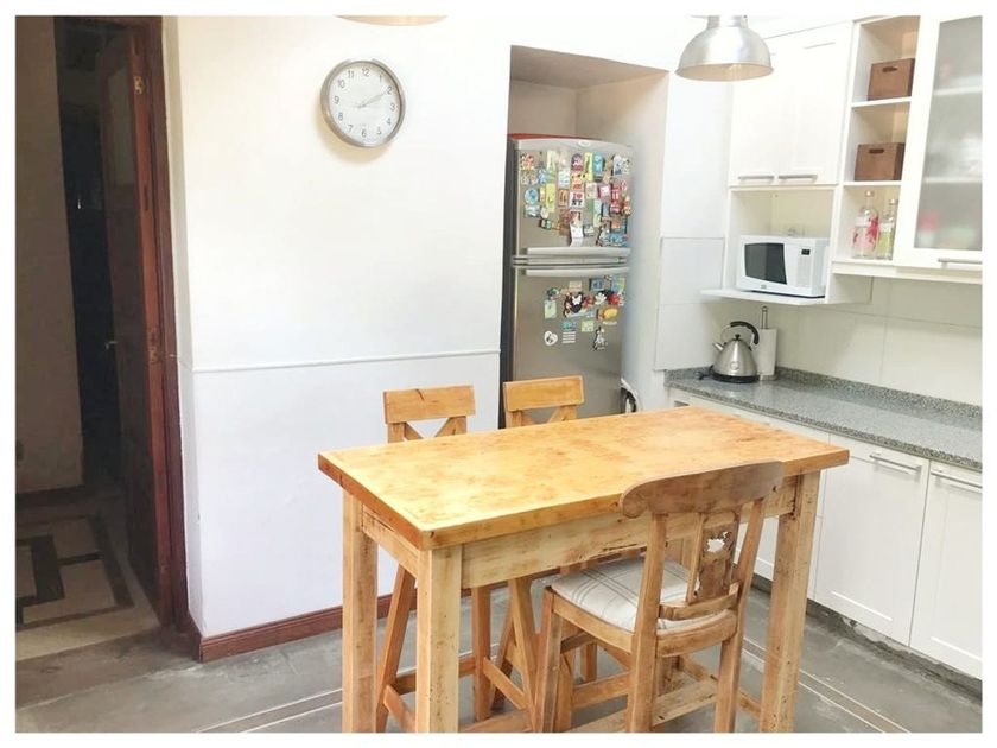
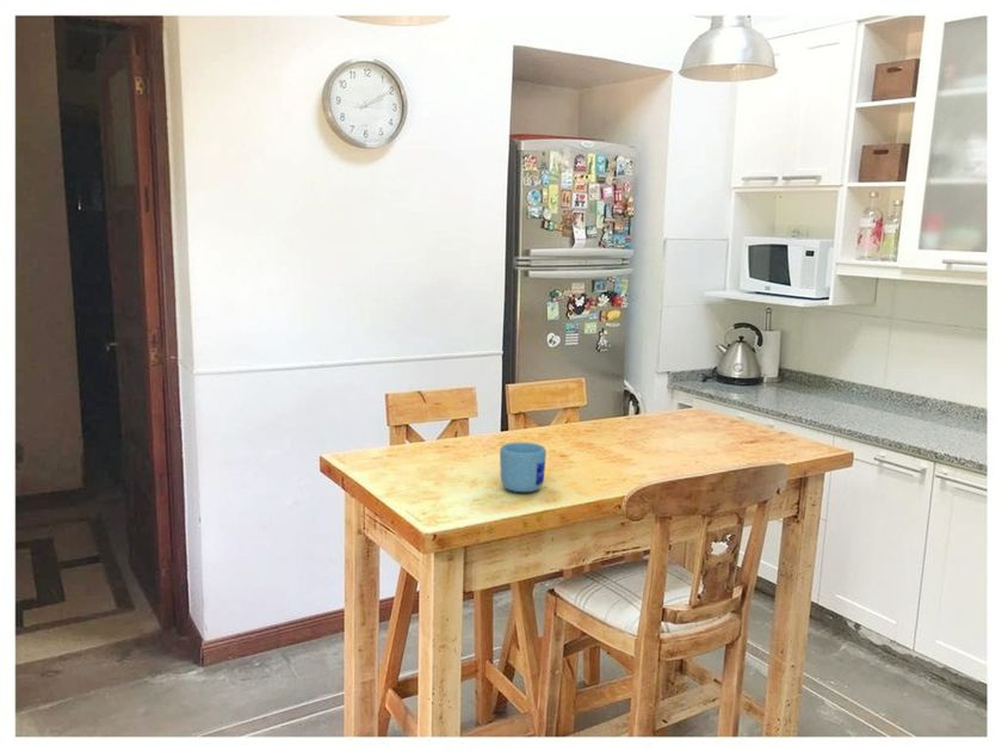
+ mug (525, 466)
